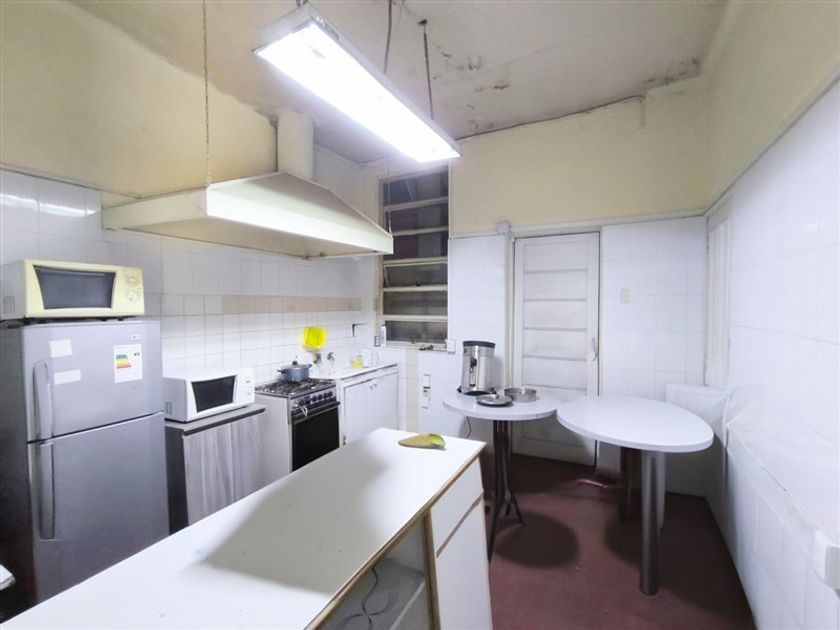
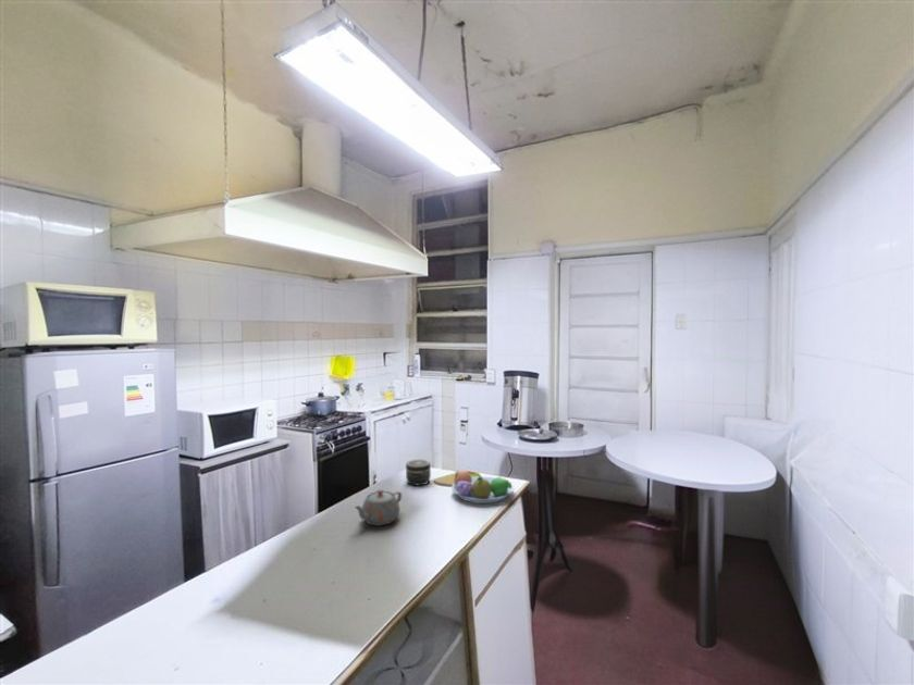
+ fruit bowl (483, 482)
+ teapot (379, 506)
+ jar (418, 472)
